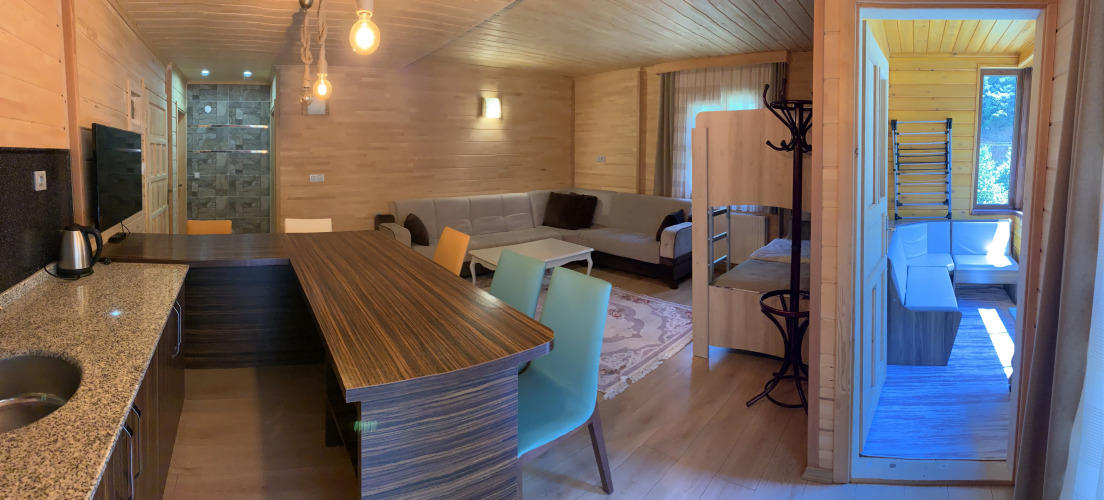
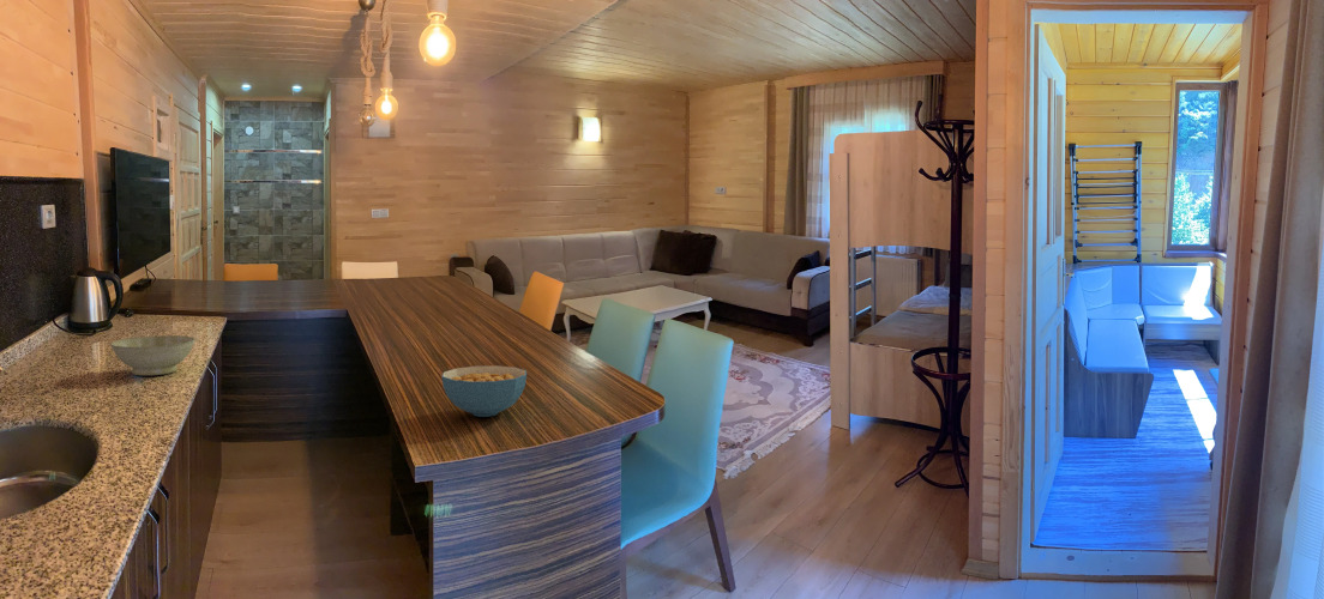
+ cereal bowl (485, 393)
+ bowl (154, 356)
